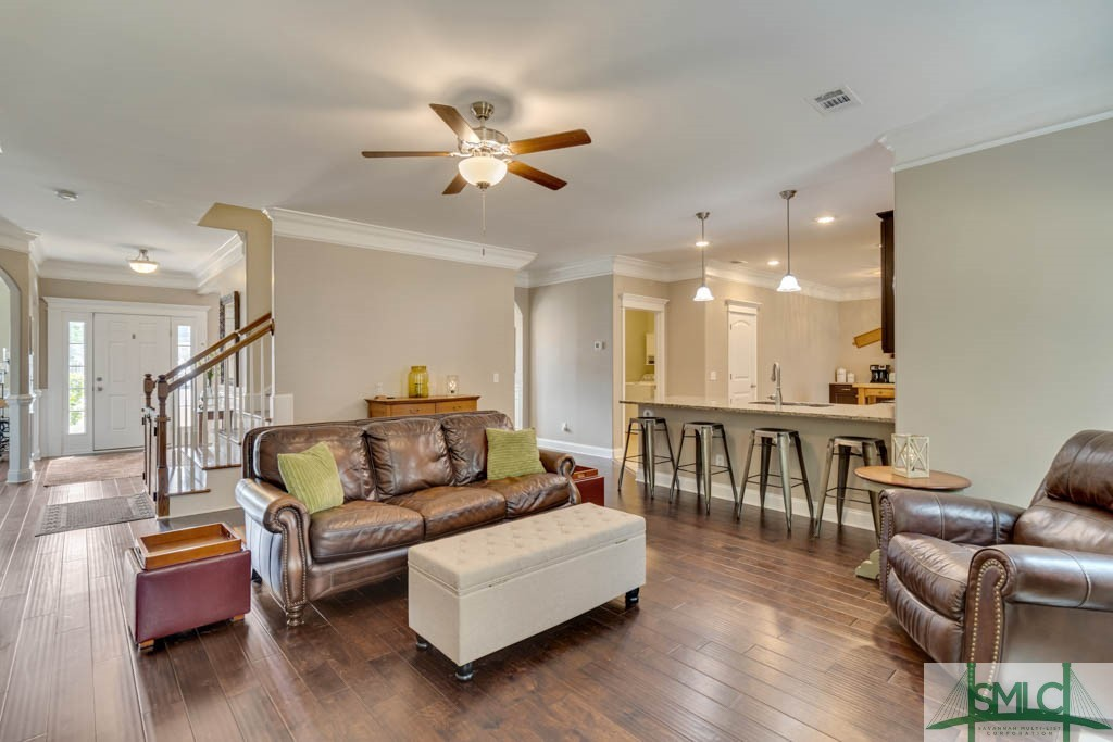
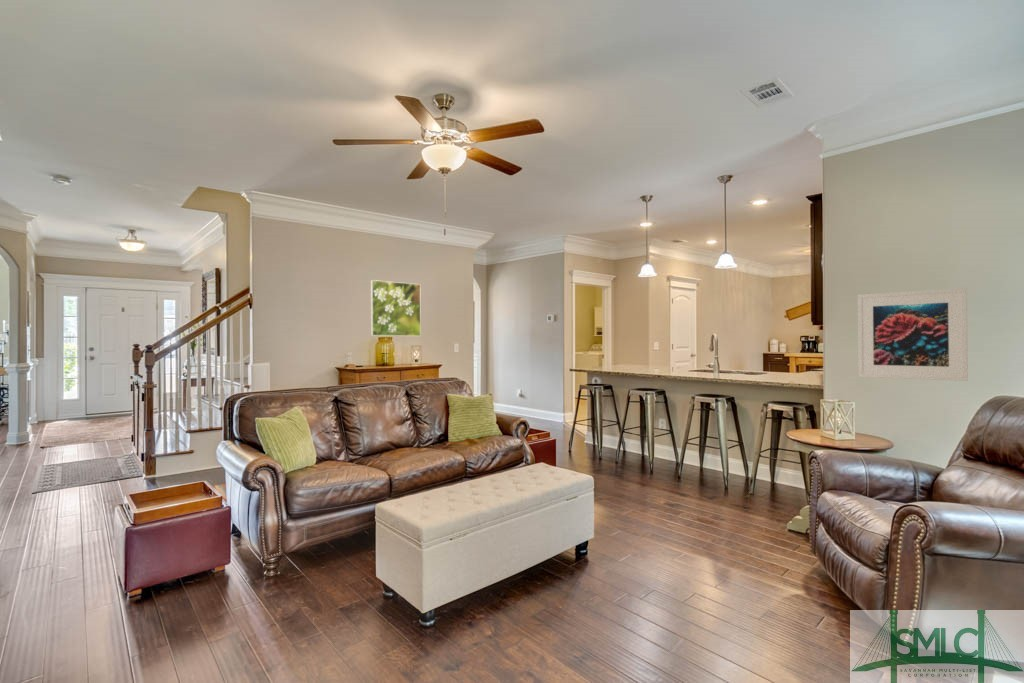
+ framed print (396, 309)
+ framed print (909, 335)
